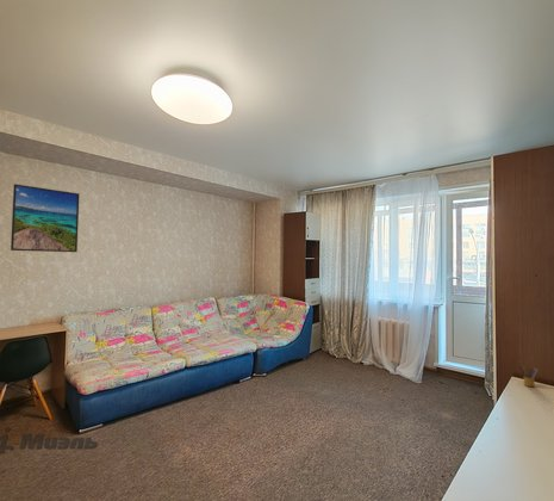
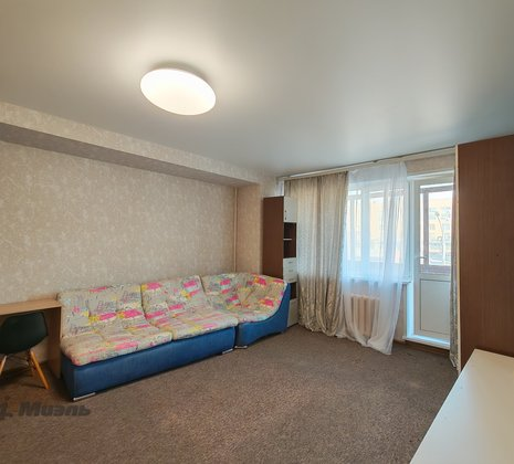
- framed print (46, 219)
- pencil box (528, 376)
